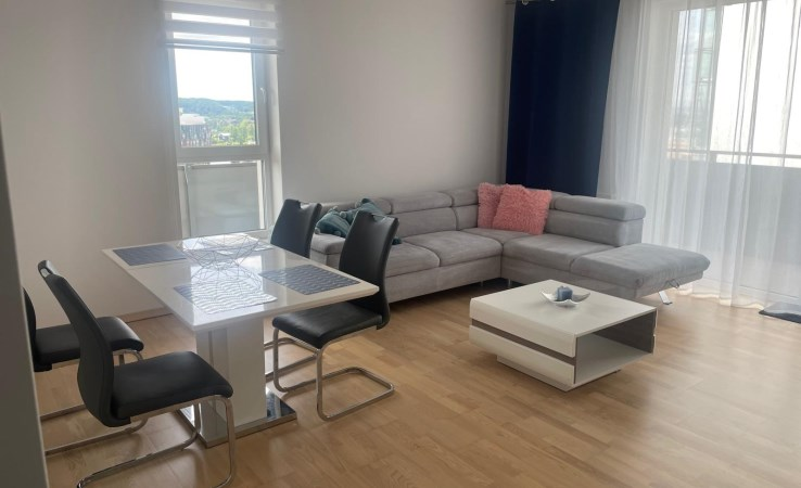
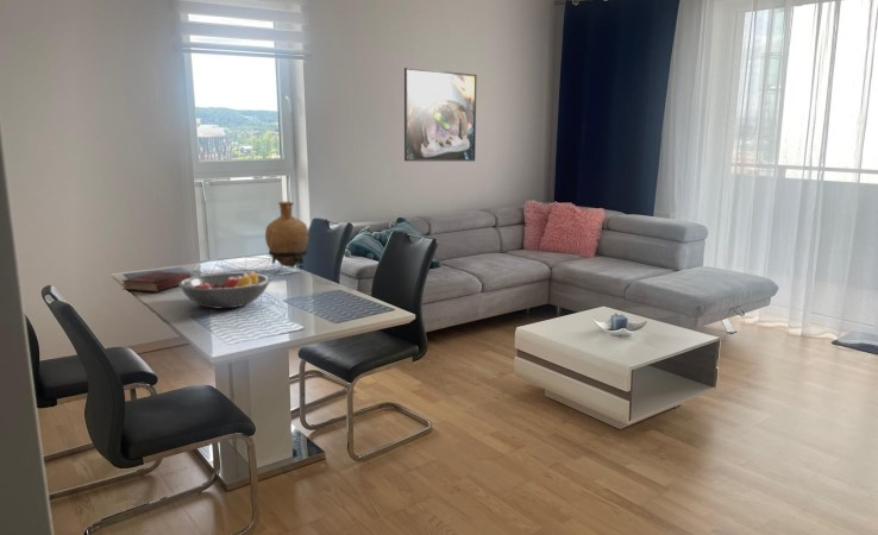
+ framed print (441, 117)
+ vase (287, 237)
+ fruit bowl (225, 289)
+ hardback book (157, 281)
